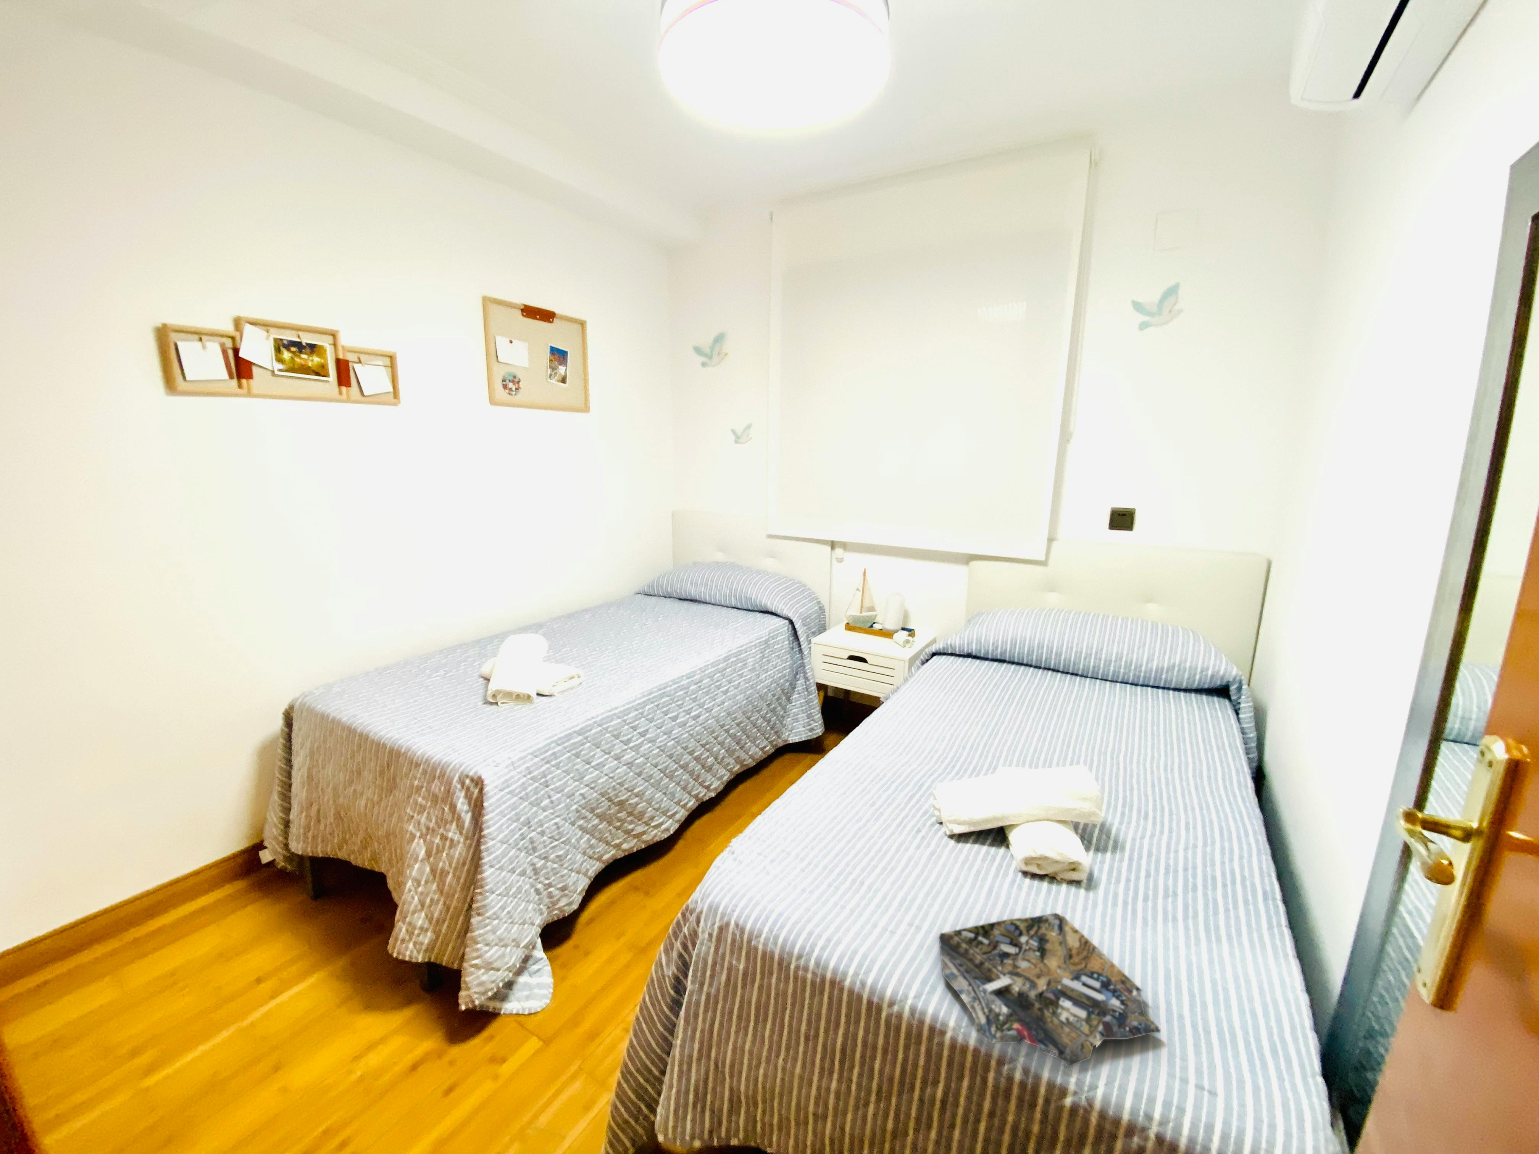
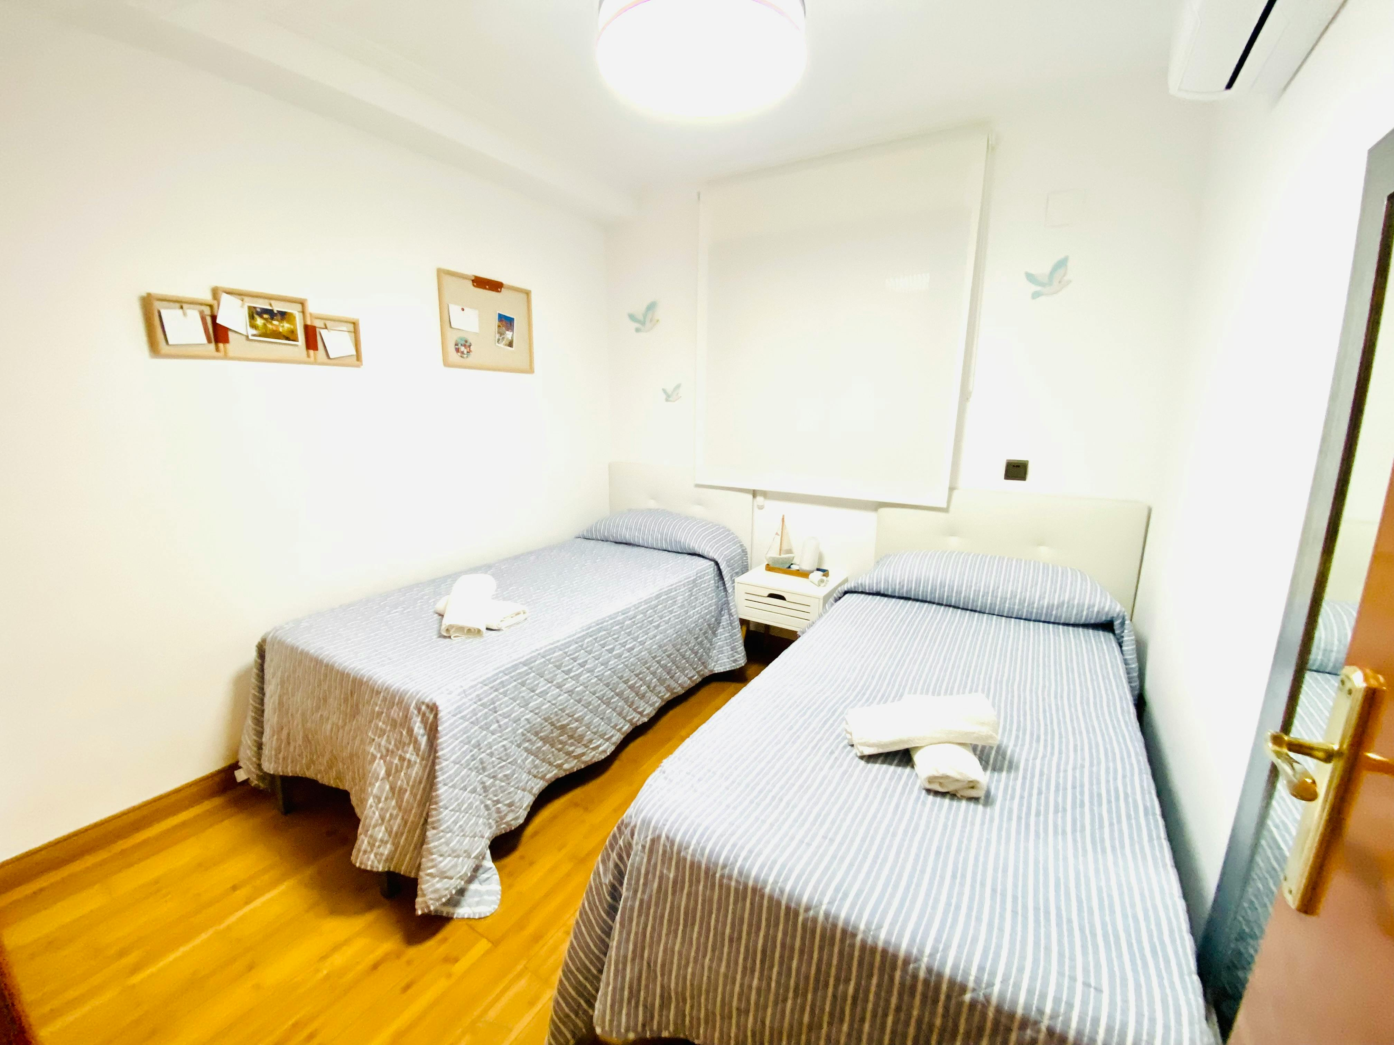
- magazine (1041, 973)
